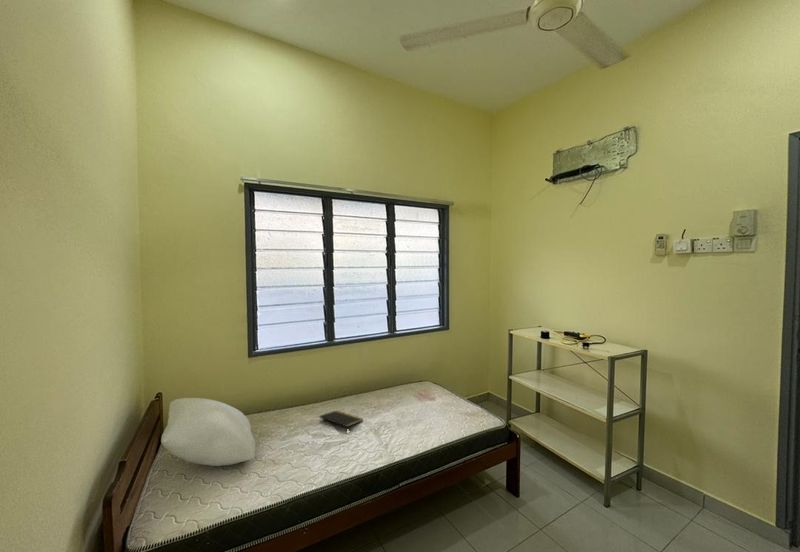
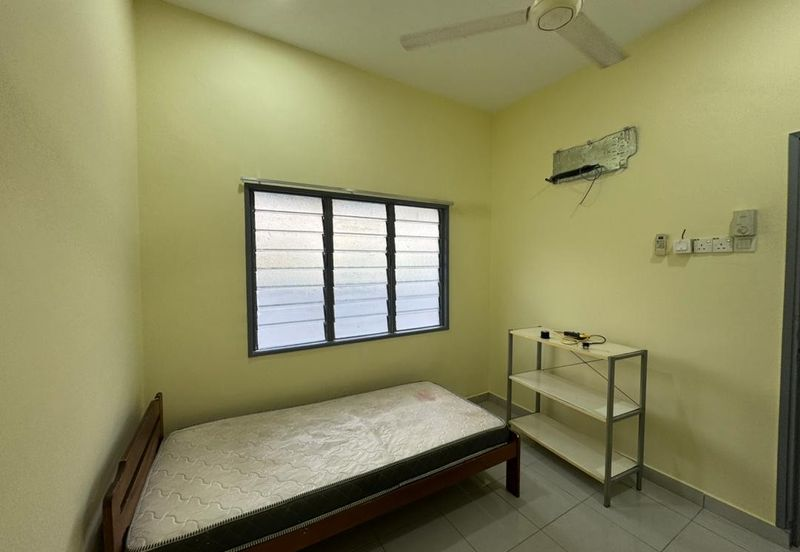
- pillow (211, 429)
- notepad (341, 418)
